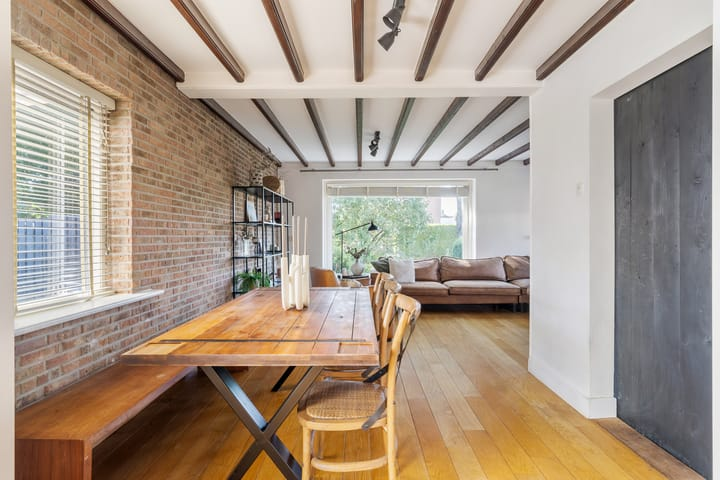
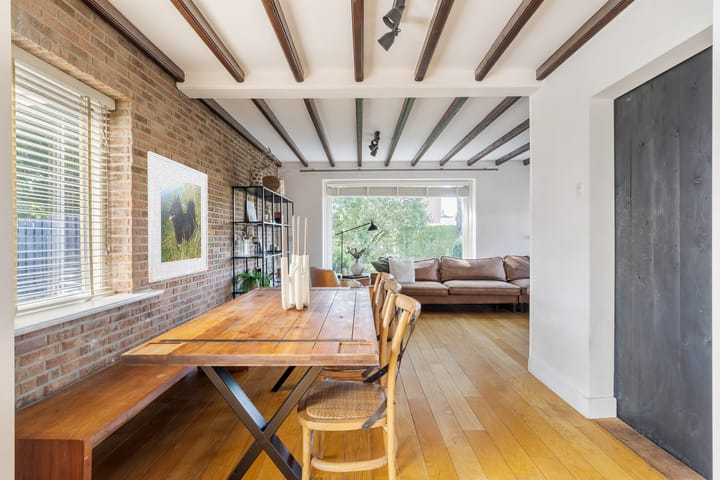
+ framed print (182, 220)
